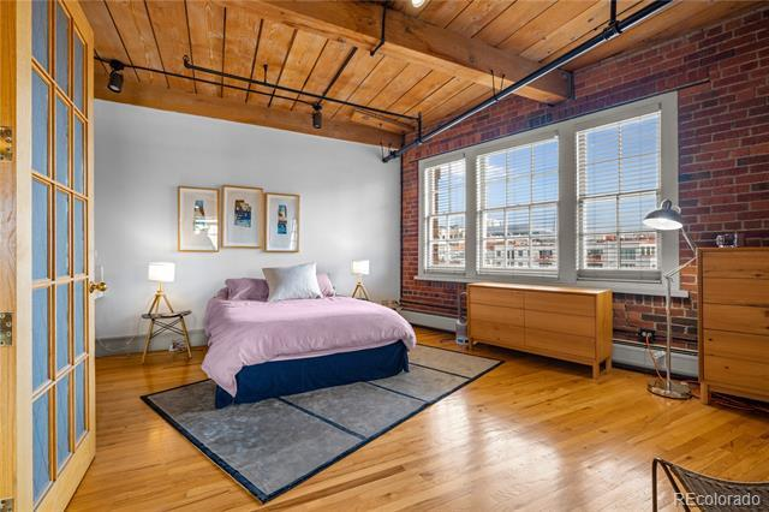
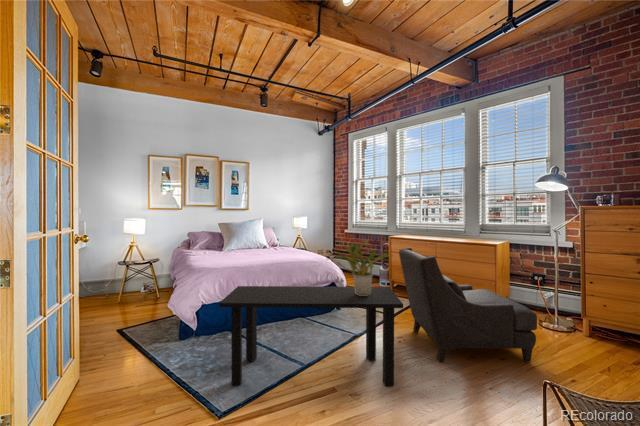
+ armchair (459, 297)
+ potted plant (358, 266)
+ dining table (312, 307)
